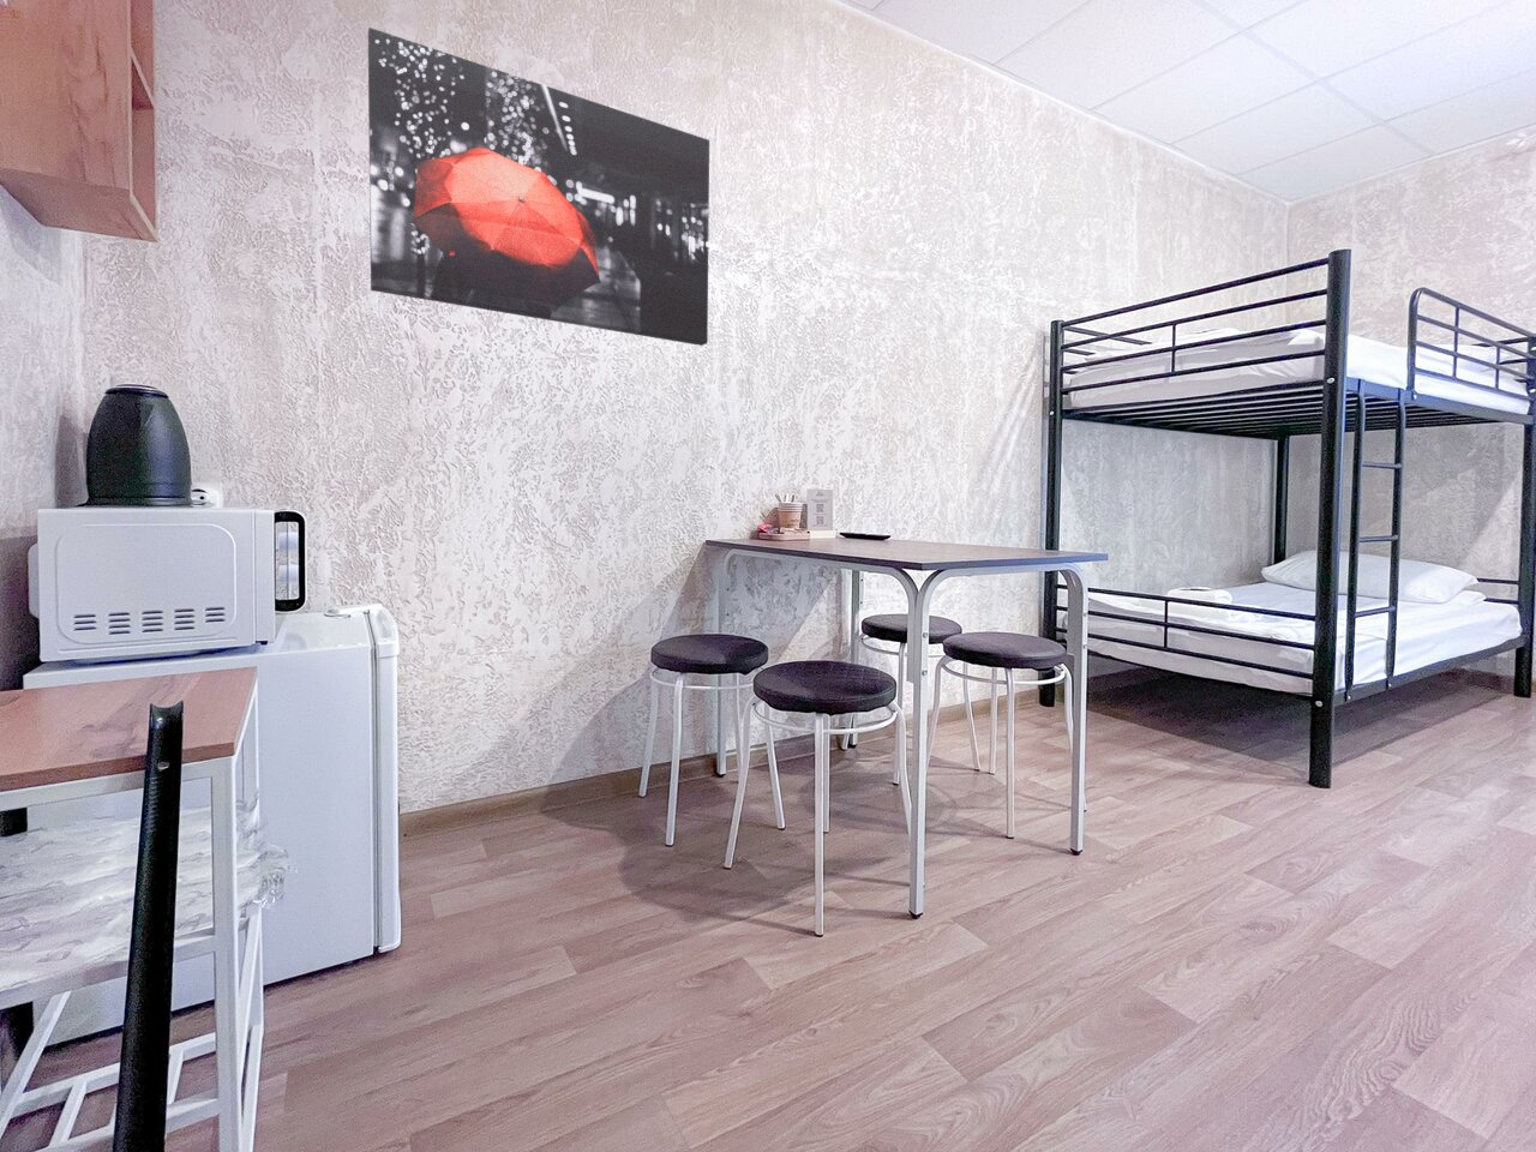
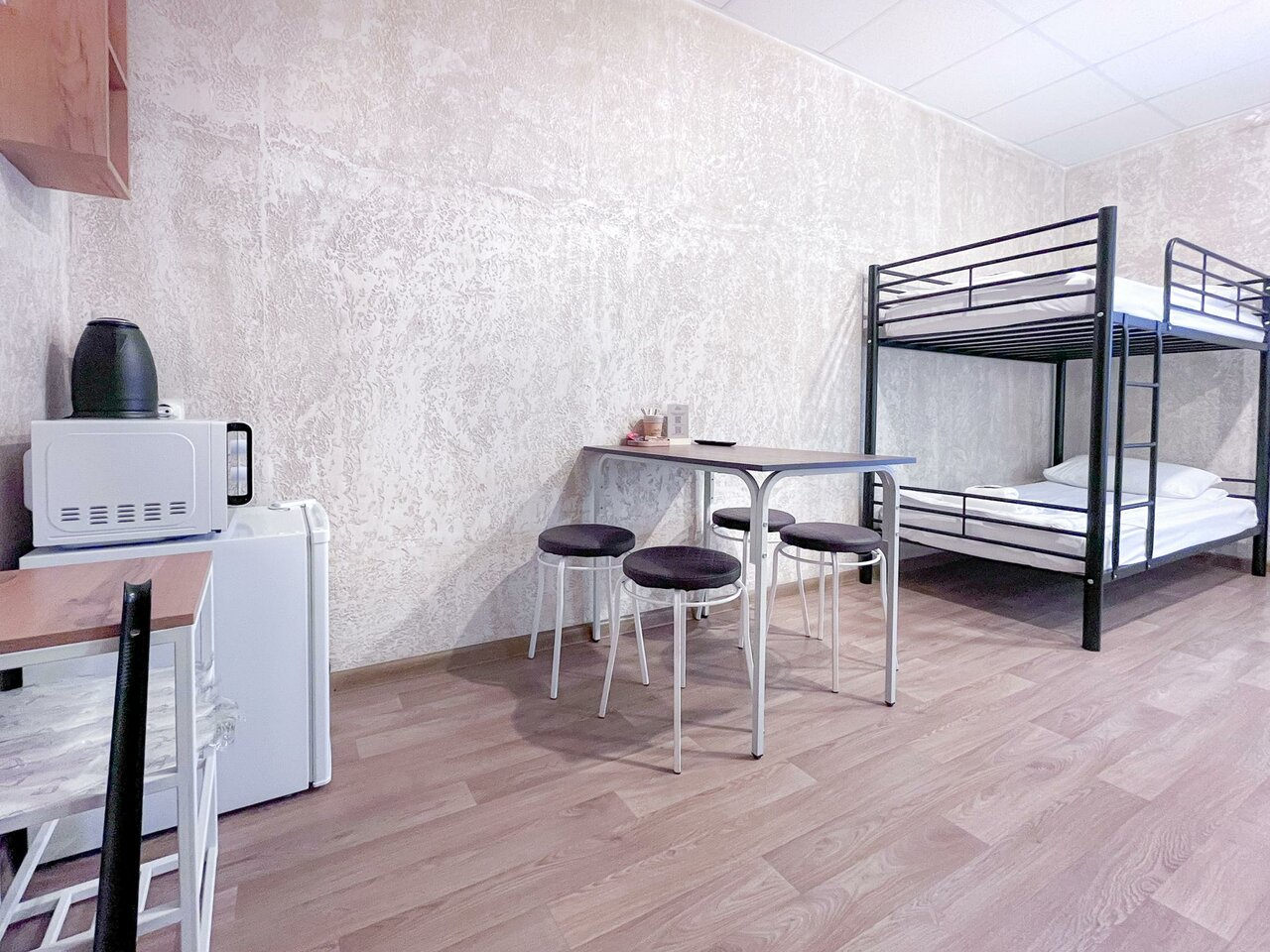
- wall art (556, 207)
